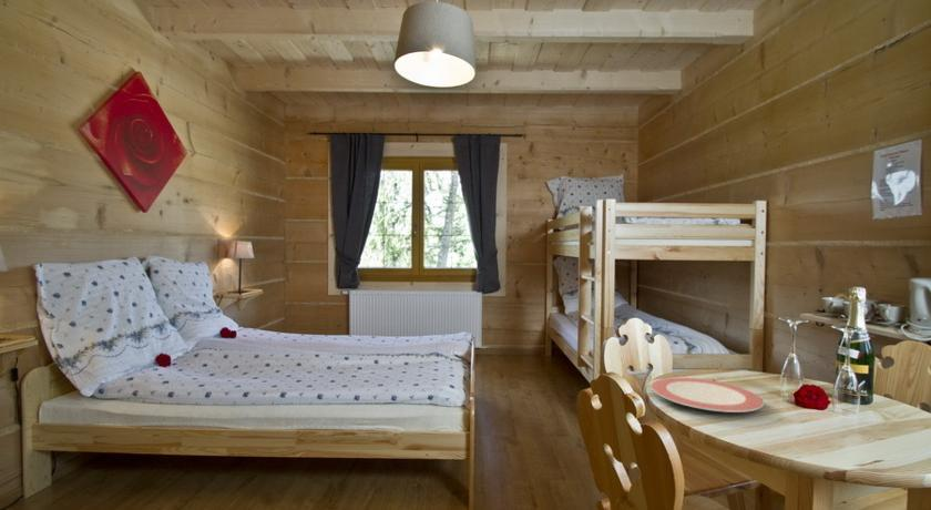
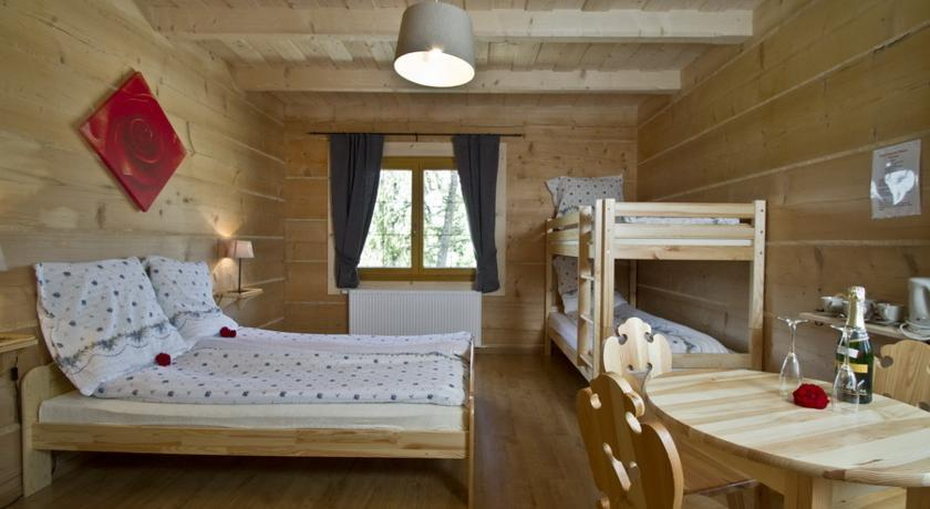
- plate (704, 395)
